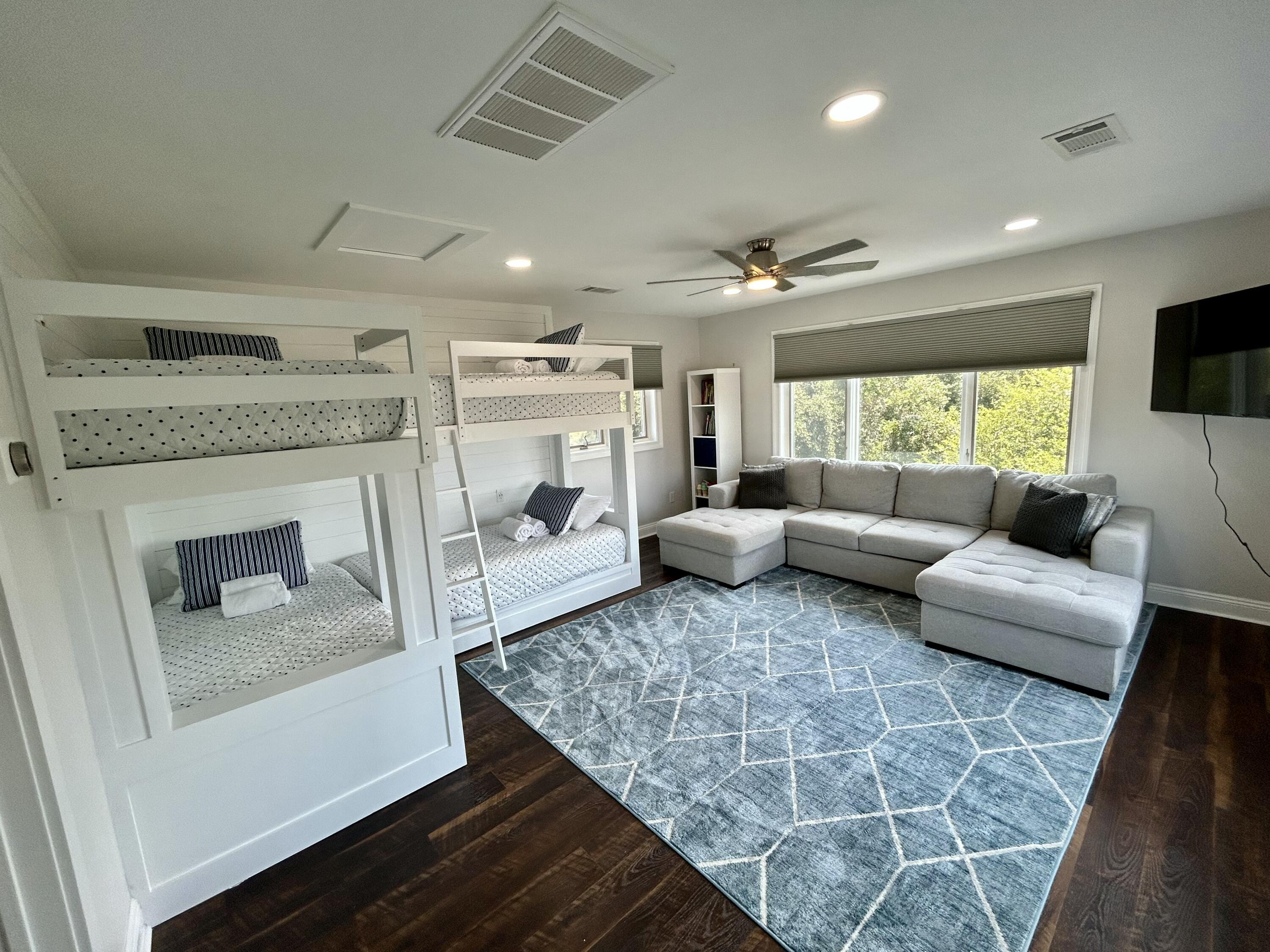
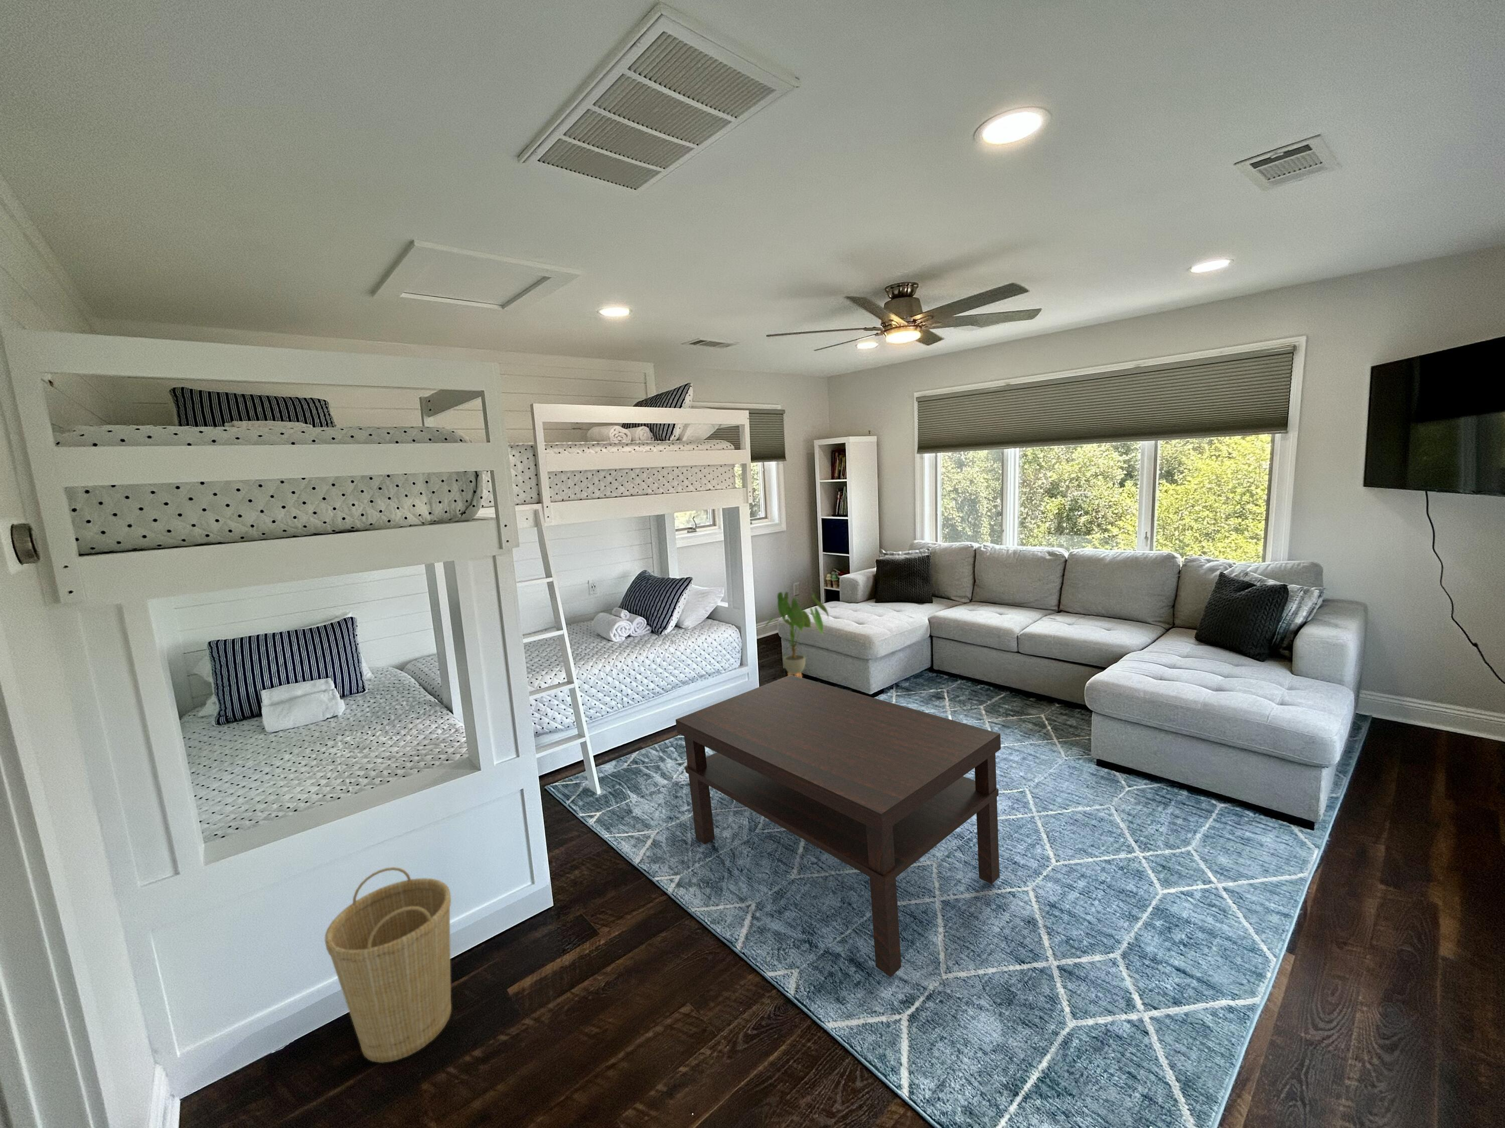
+ coffee table (828, 793)
+ basket (397, 959)
+ house plant (799, 647)
